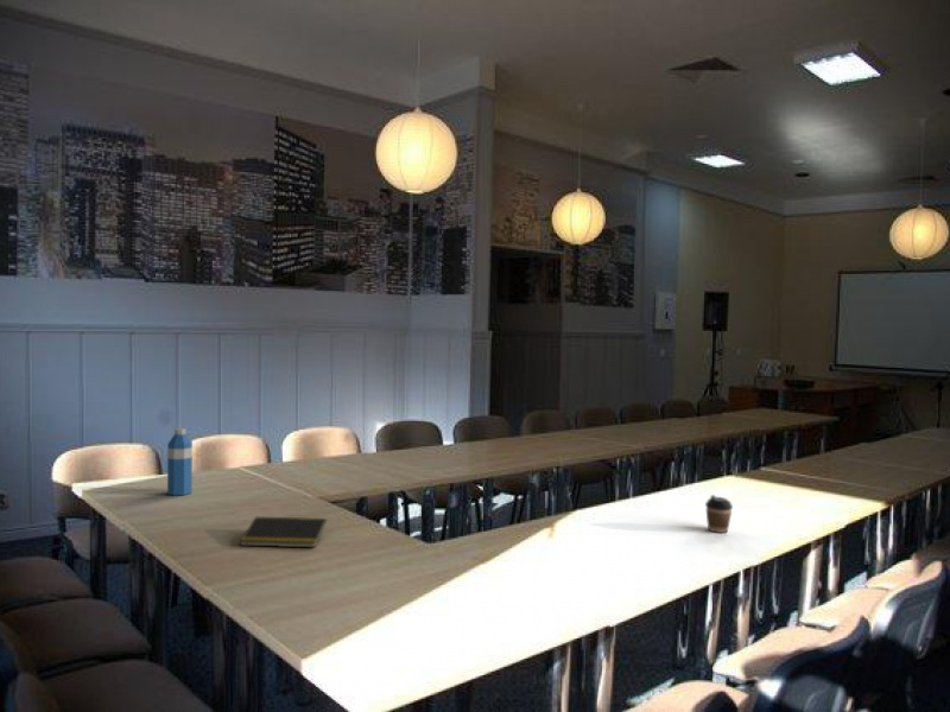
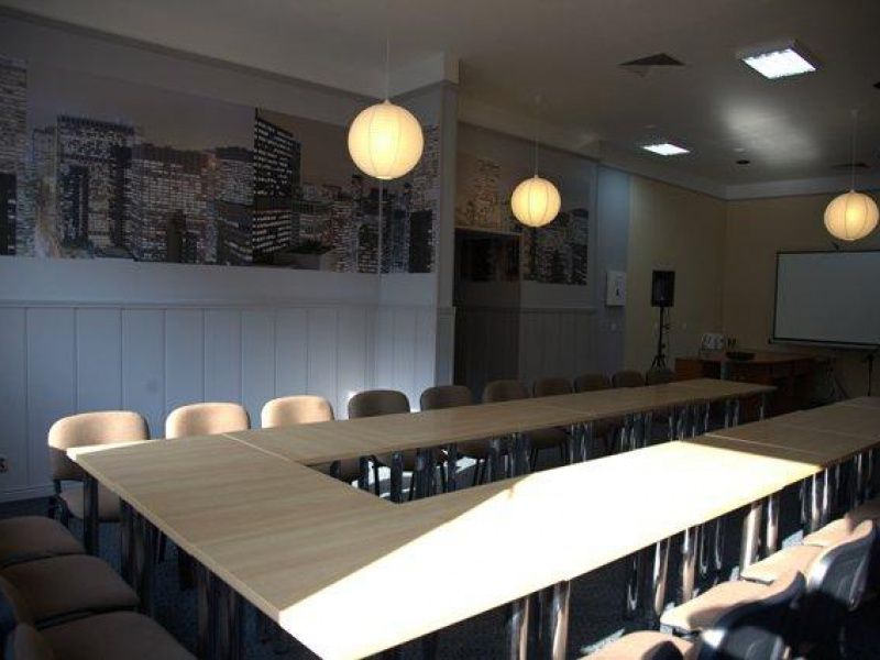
- coffee cup (718, 513)
- water bottle (179, 460)
- notepad (284, 530)
